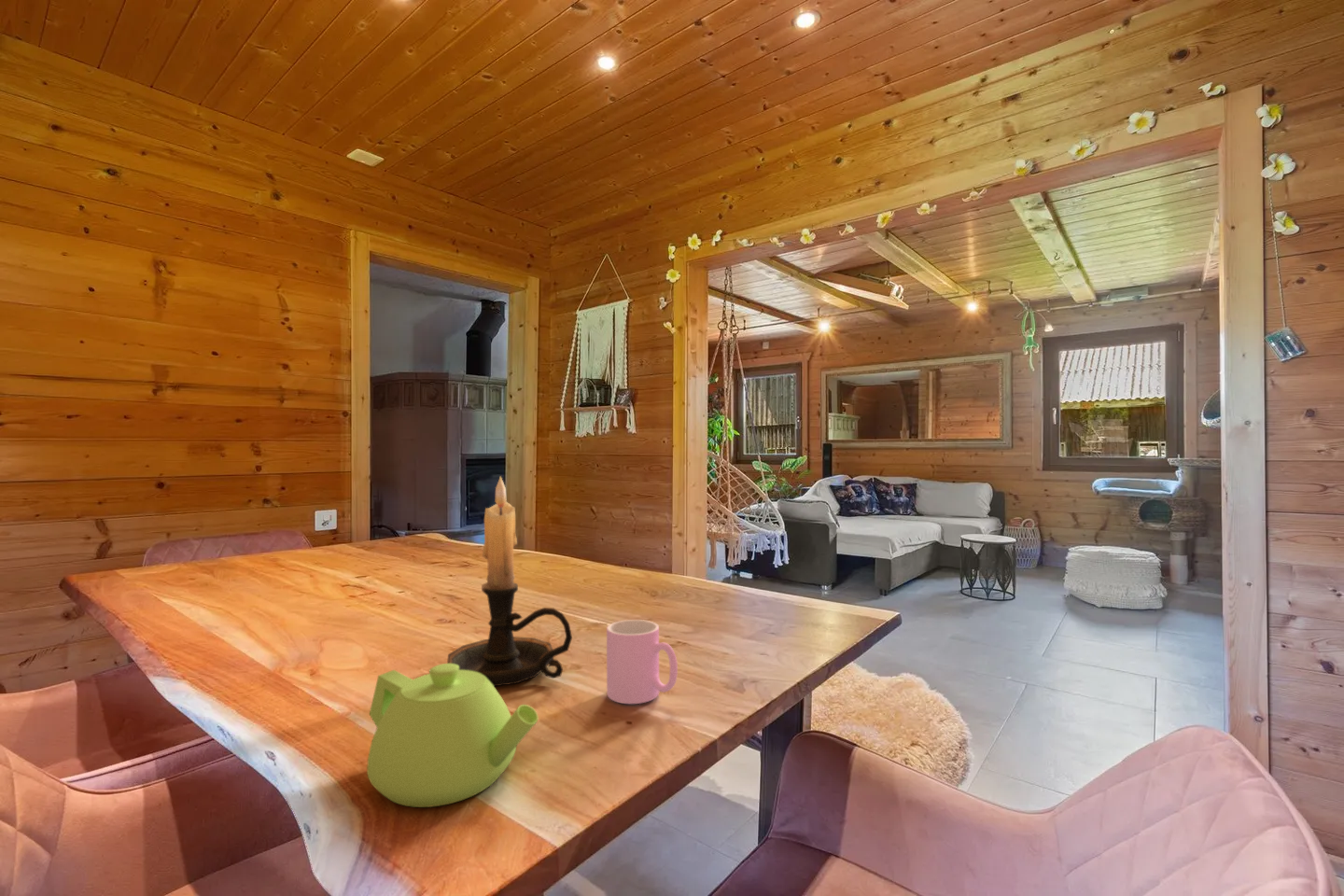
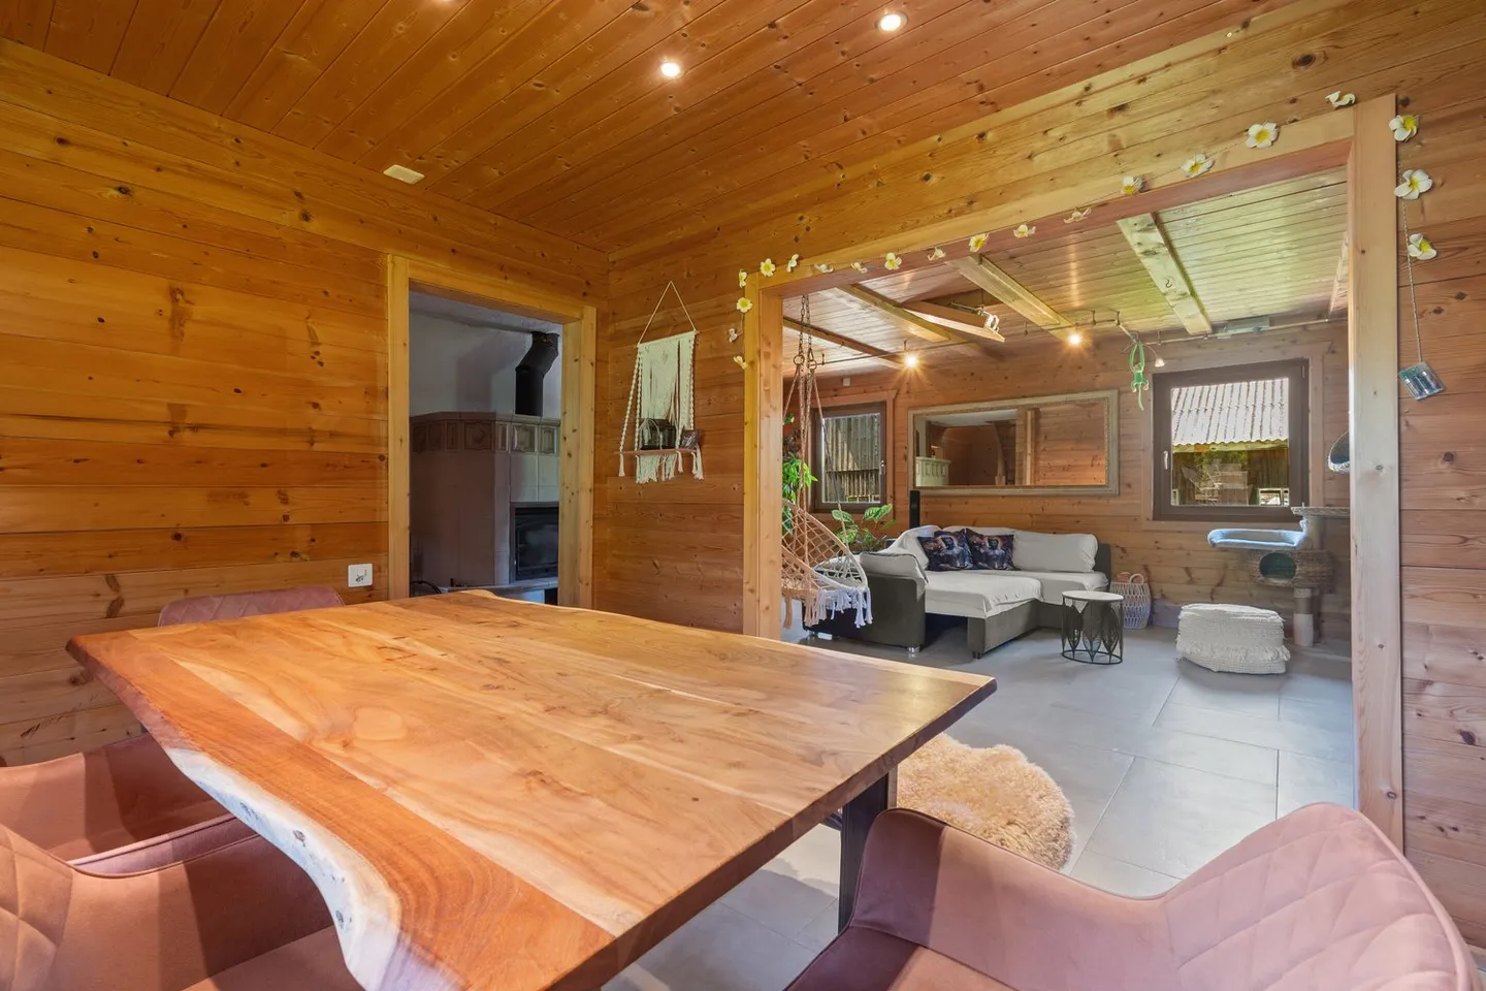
- candle holder (513, 574)
- teapot (449, 721)
- cup (643, 663)
